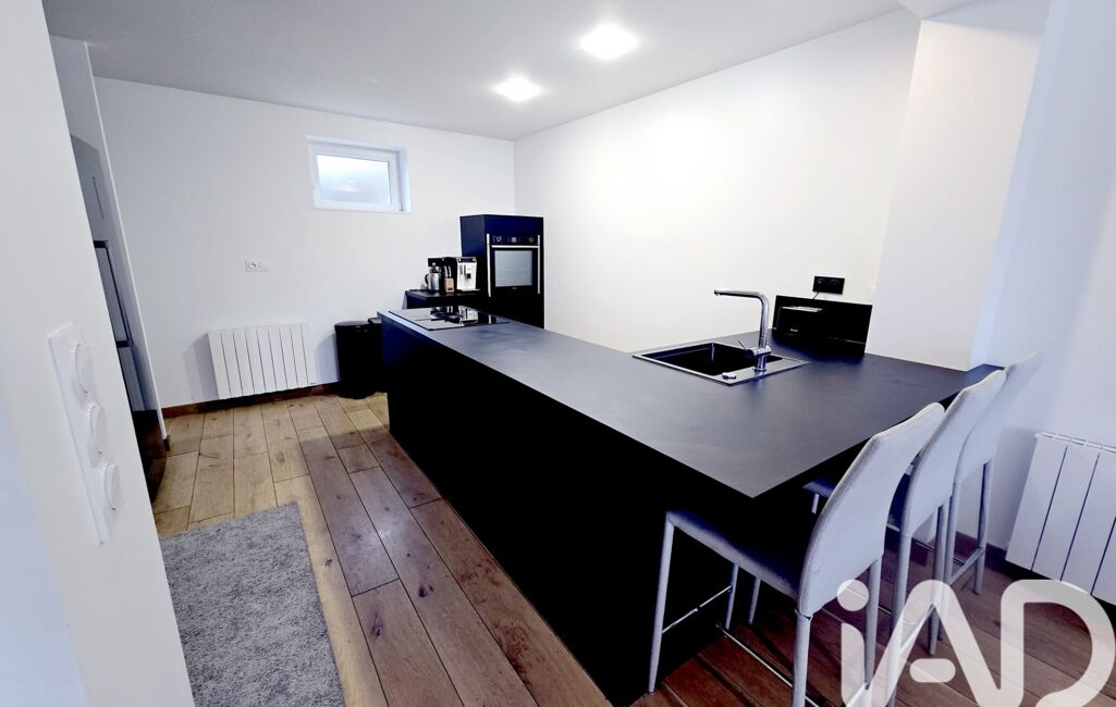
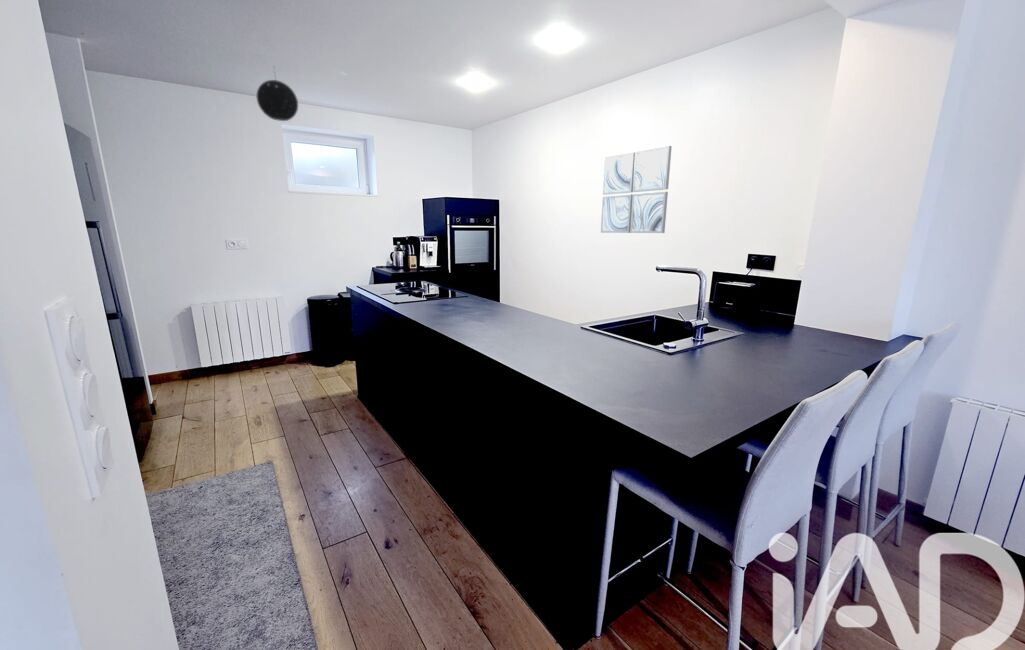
+ pendant light (276, 91)
+ wall art (633, 194)
